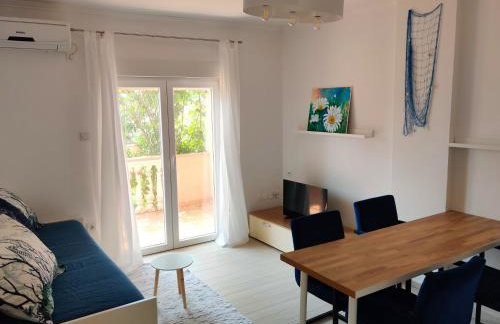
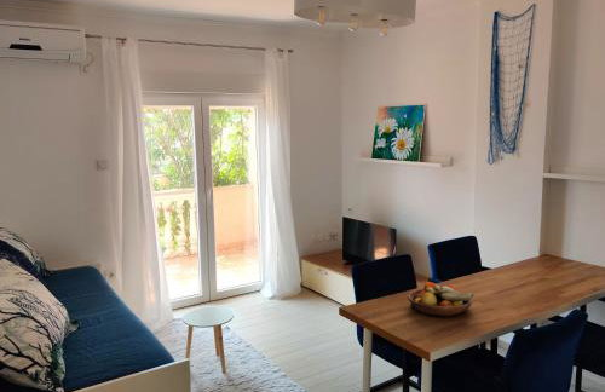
+ fruit bowl (439, 295)
